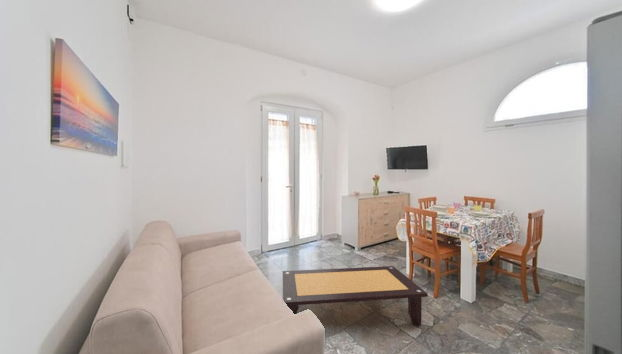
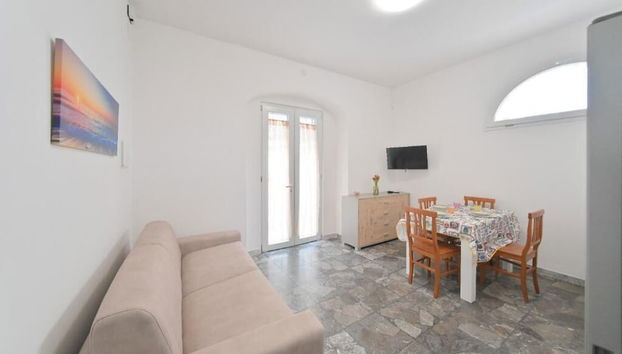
- coffee table (347, 296)
